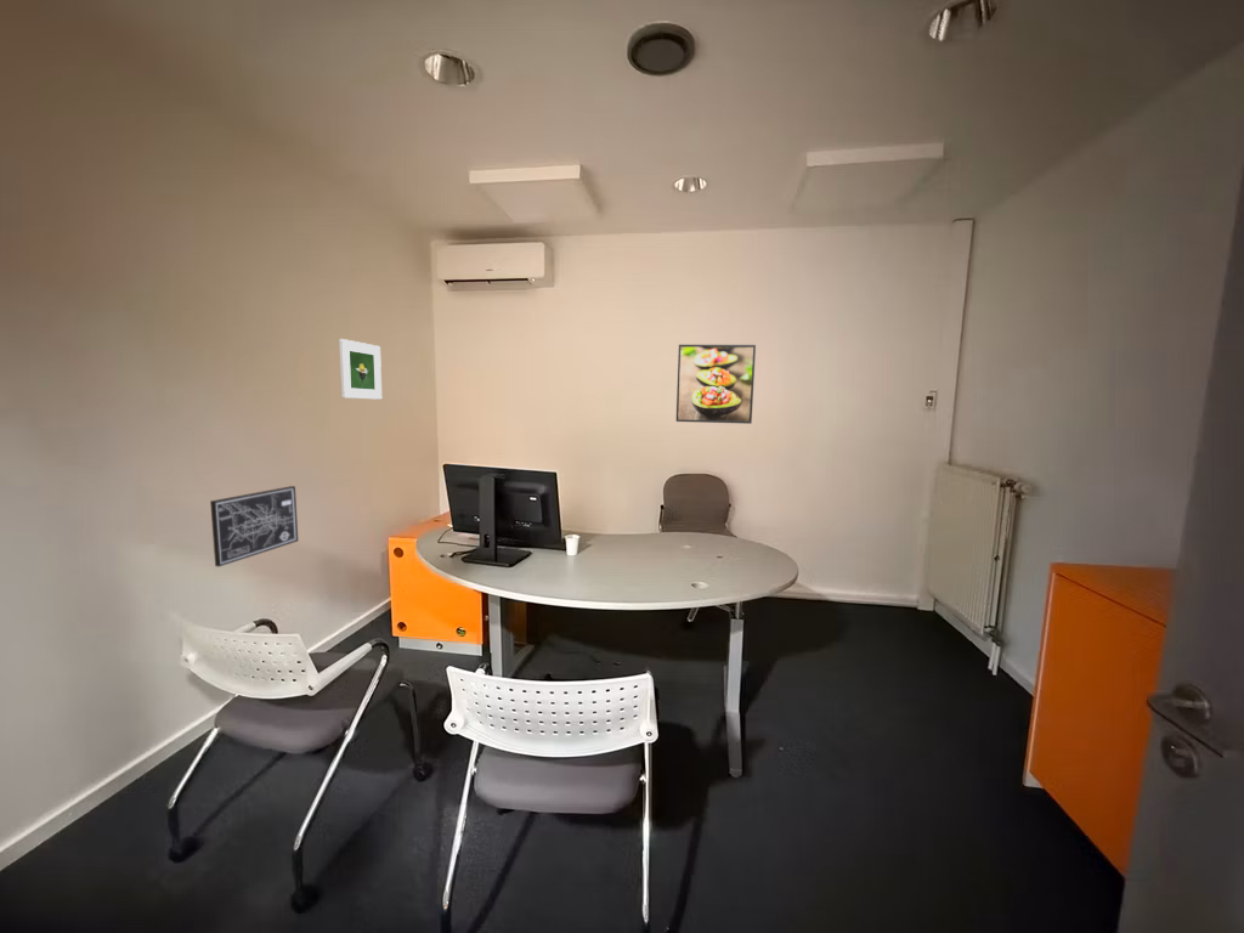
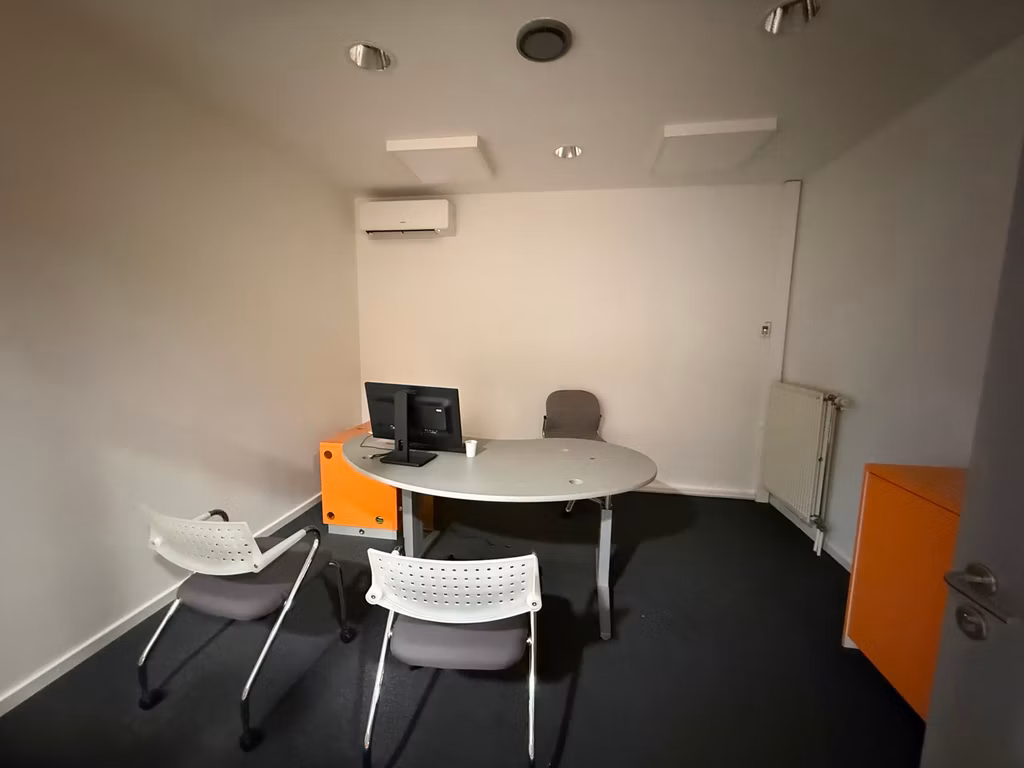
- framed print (361, 371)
- wall art (258, 522)
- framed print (714, 384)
